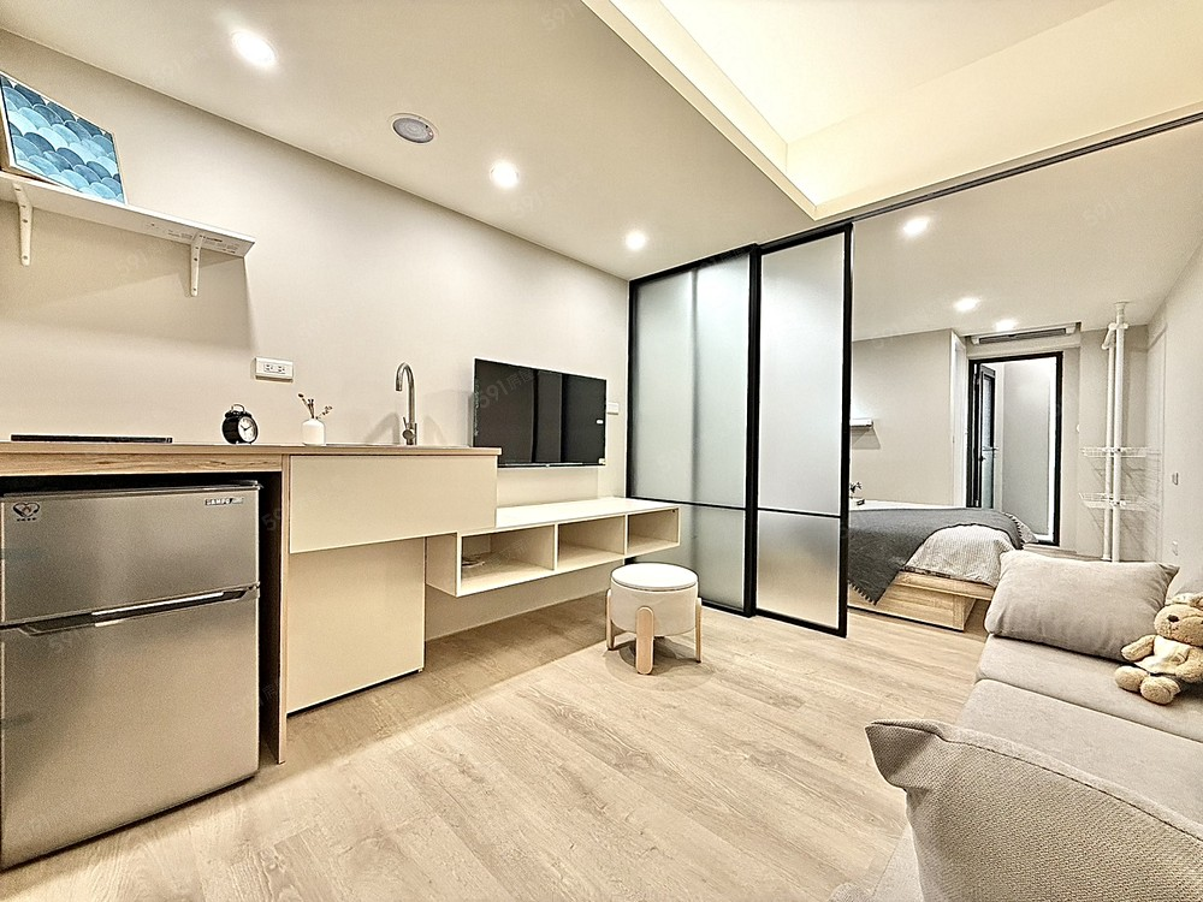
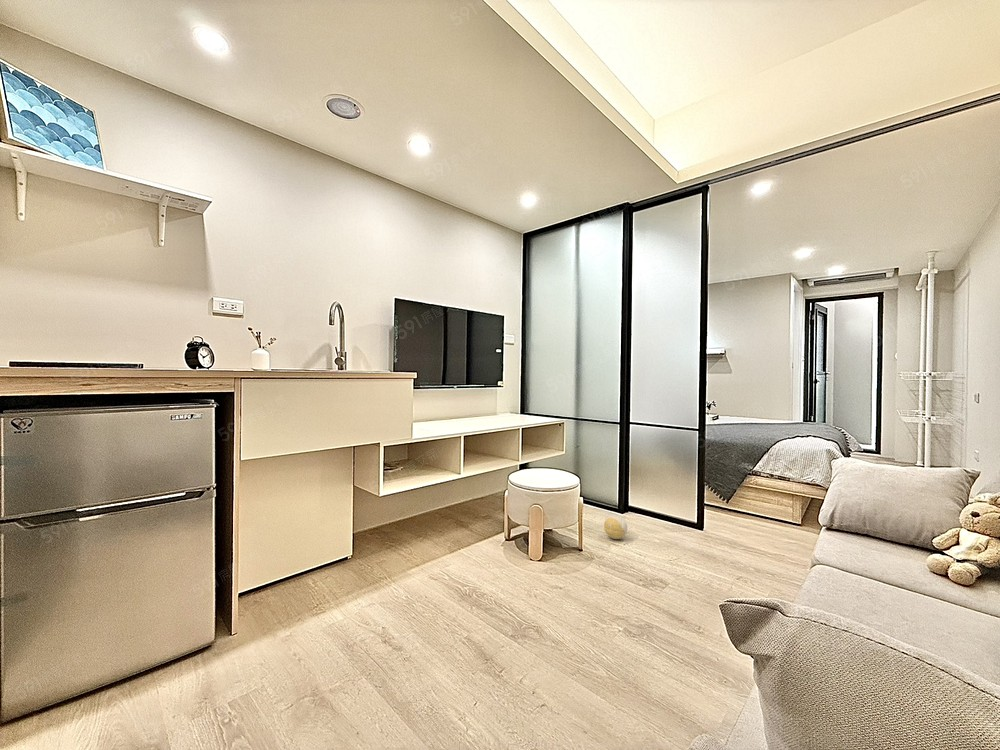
+ decorative ball (615, 527)
